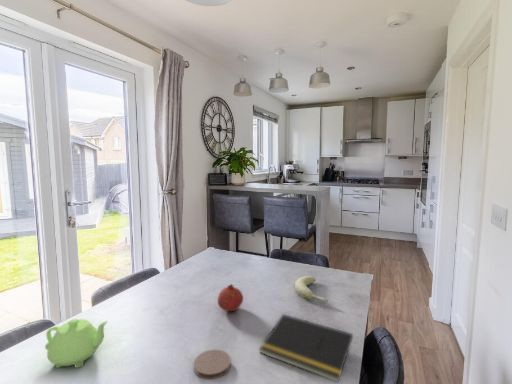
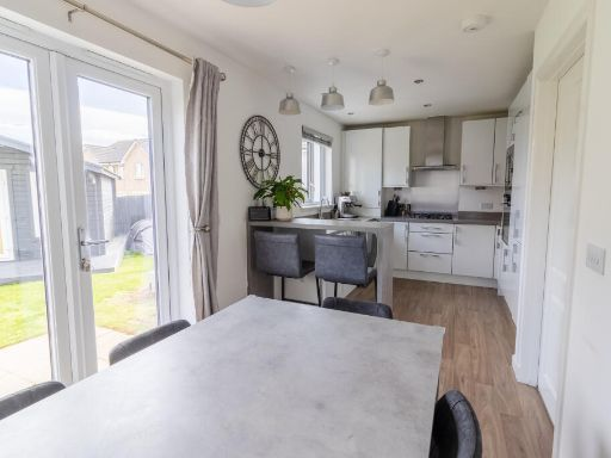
- teapot (77, 339)
- notepad (306, 343)
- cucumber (310, 290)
- coaster (212, 363)
- fruit (230, 296)
